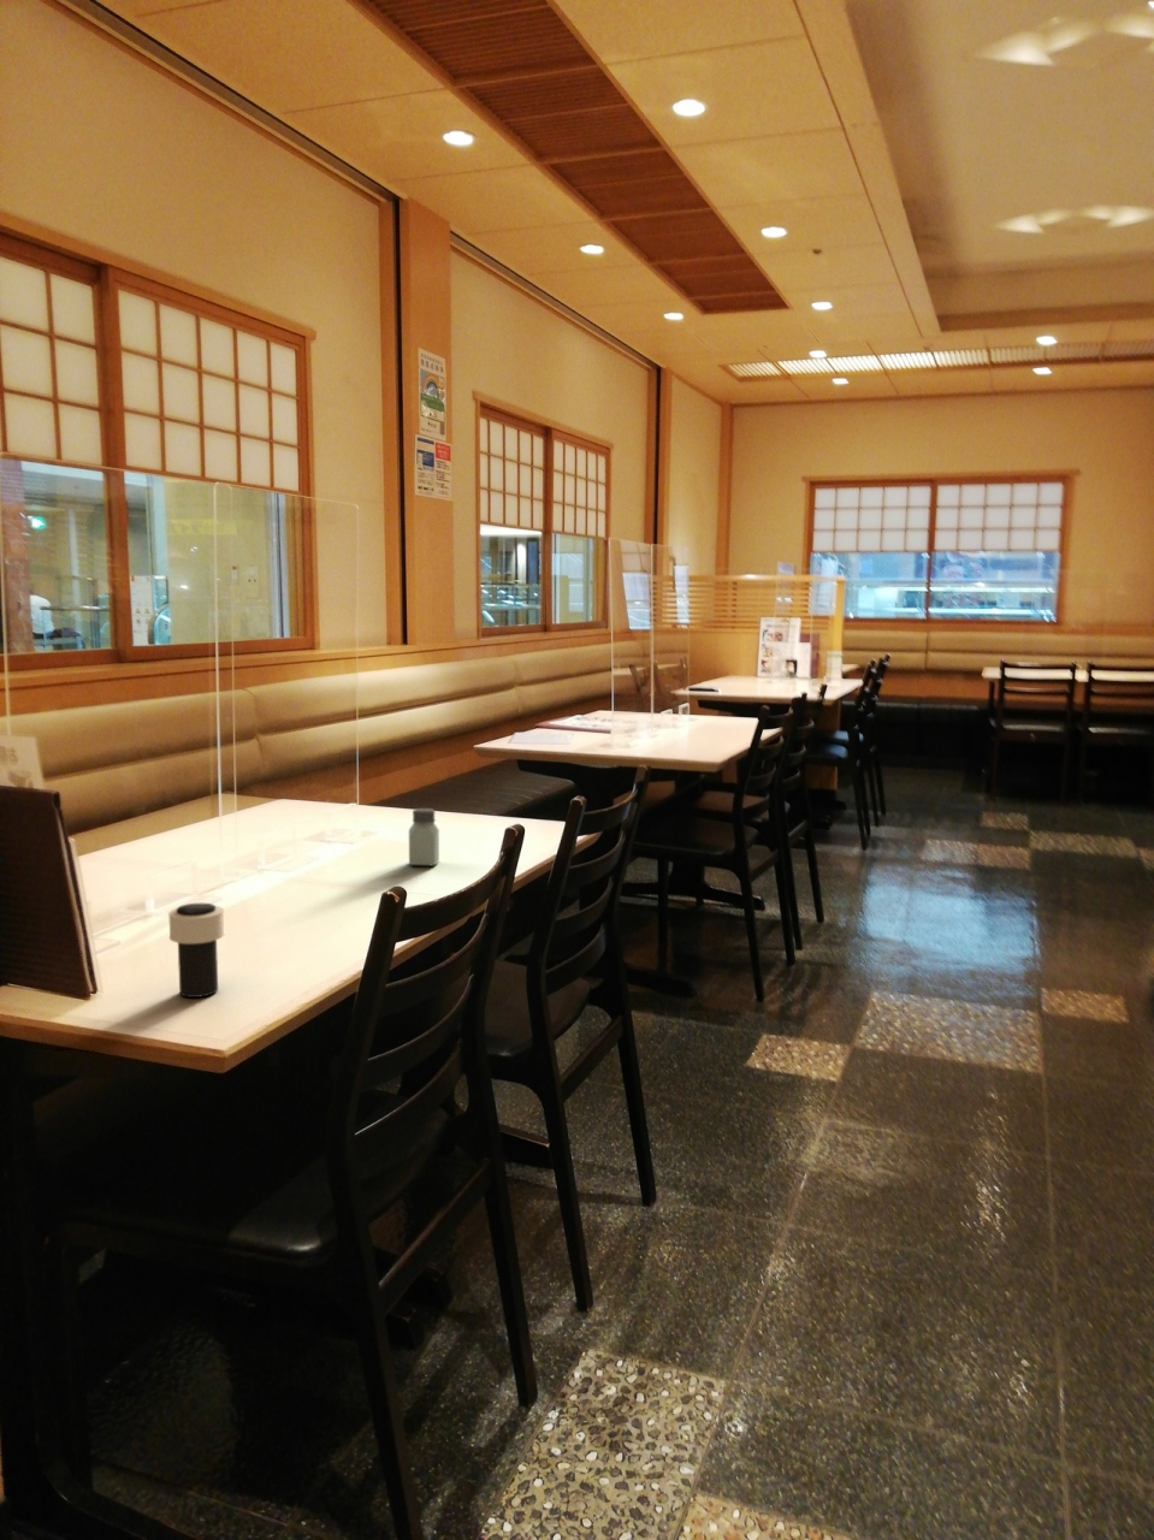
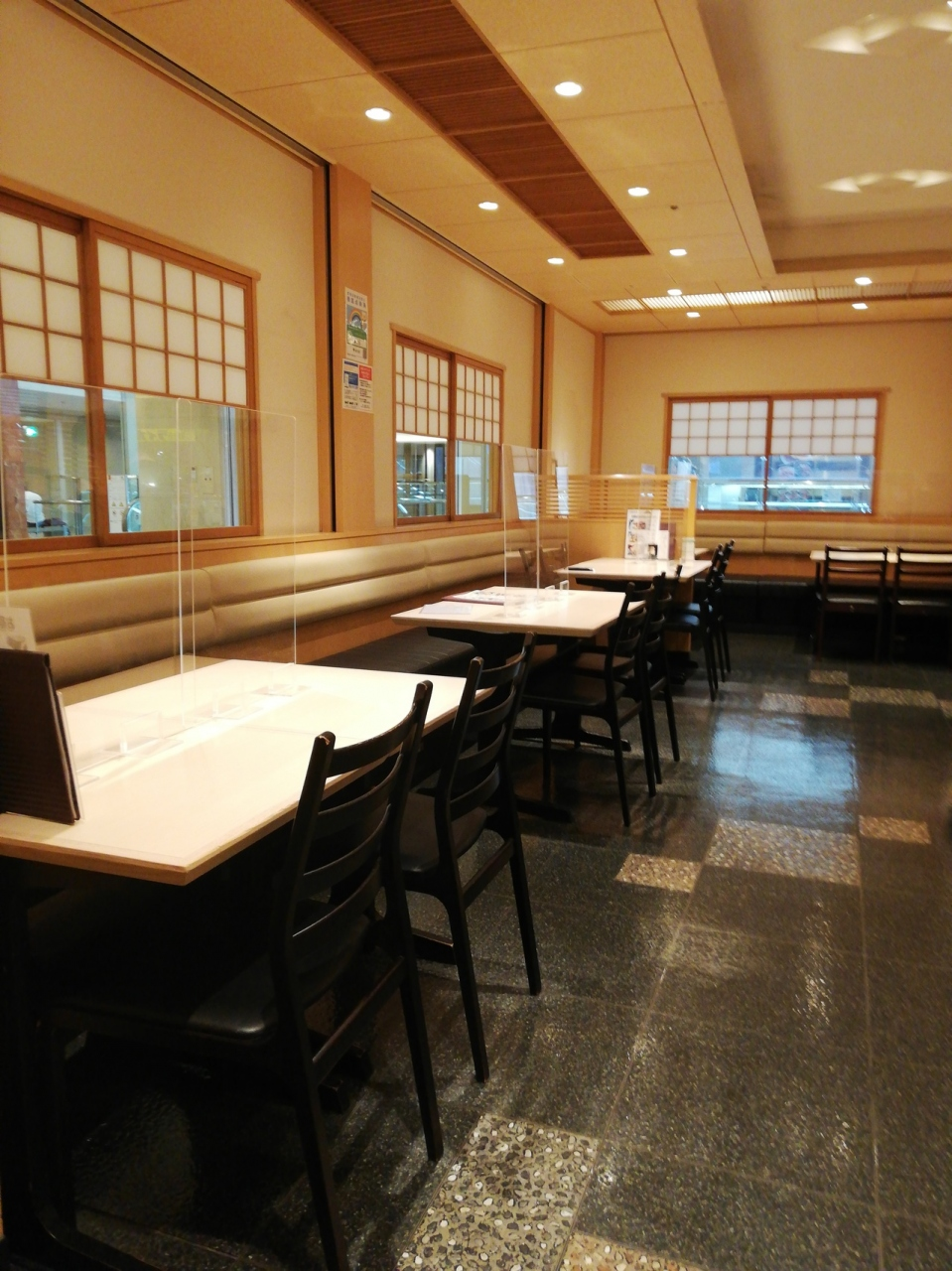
- saltshaker (423, 836)
- cup (198, 949)
